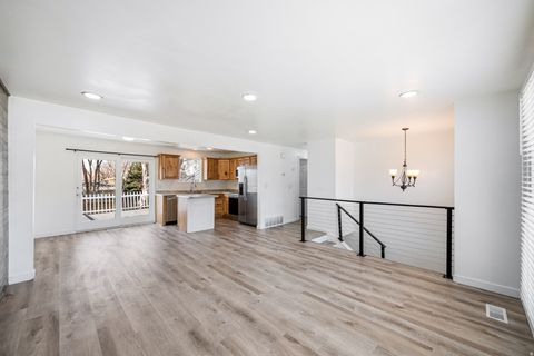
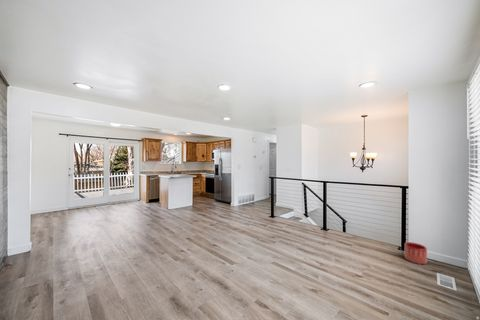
+ planter (415, 253)
